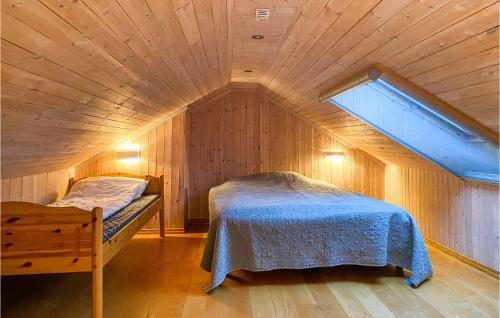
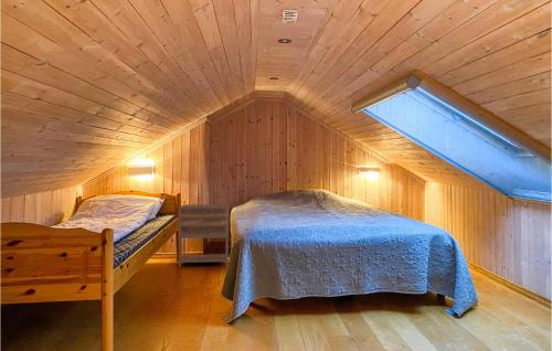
+ nightstand (204, 234)
